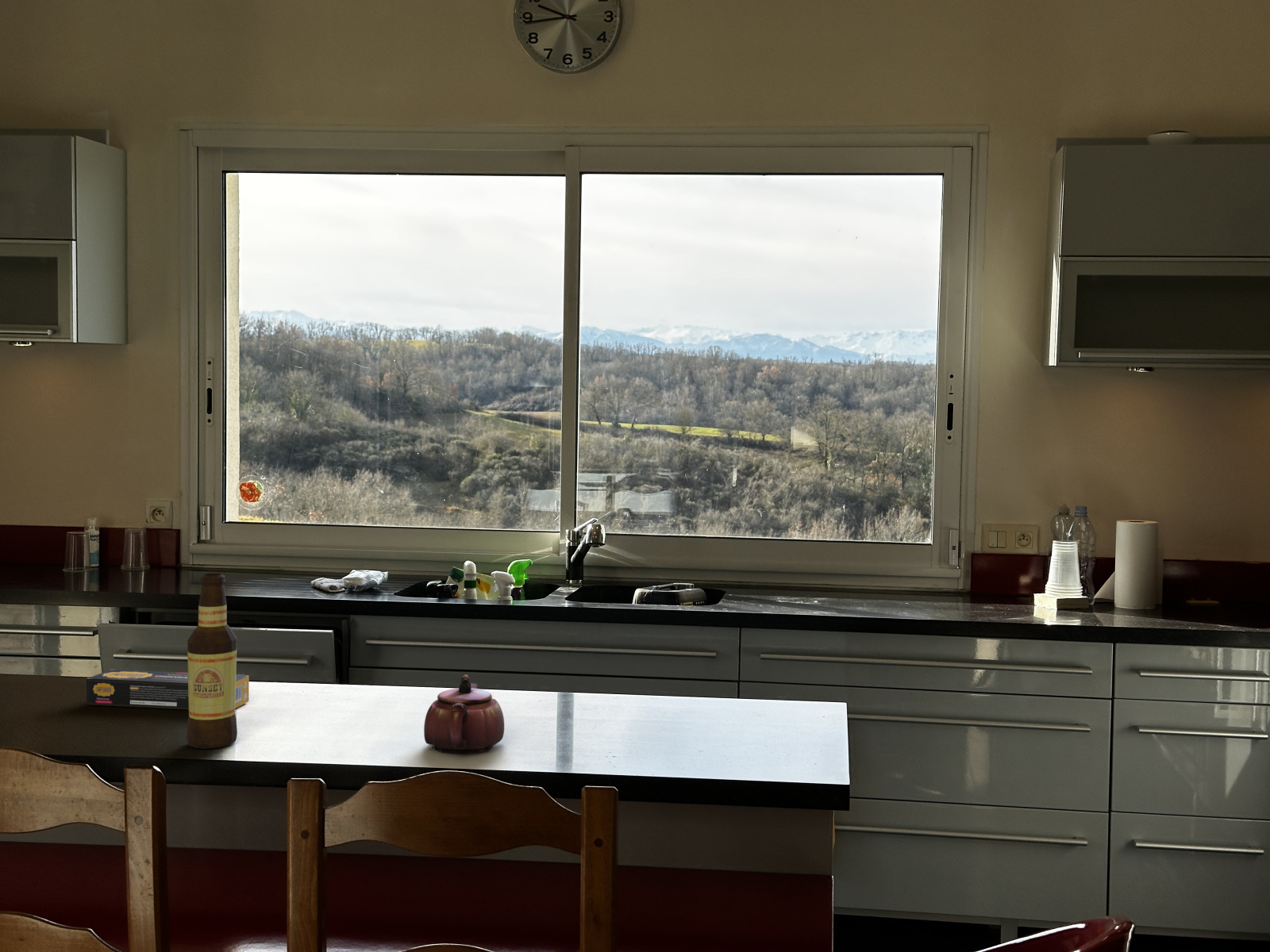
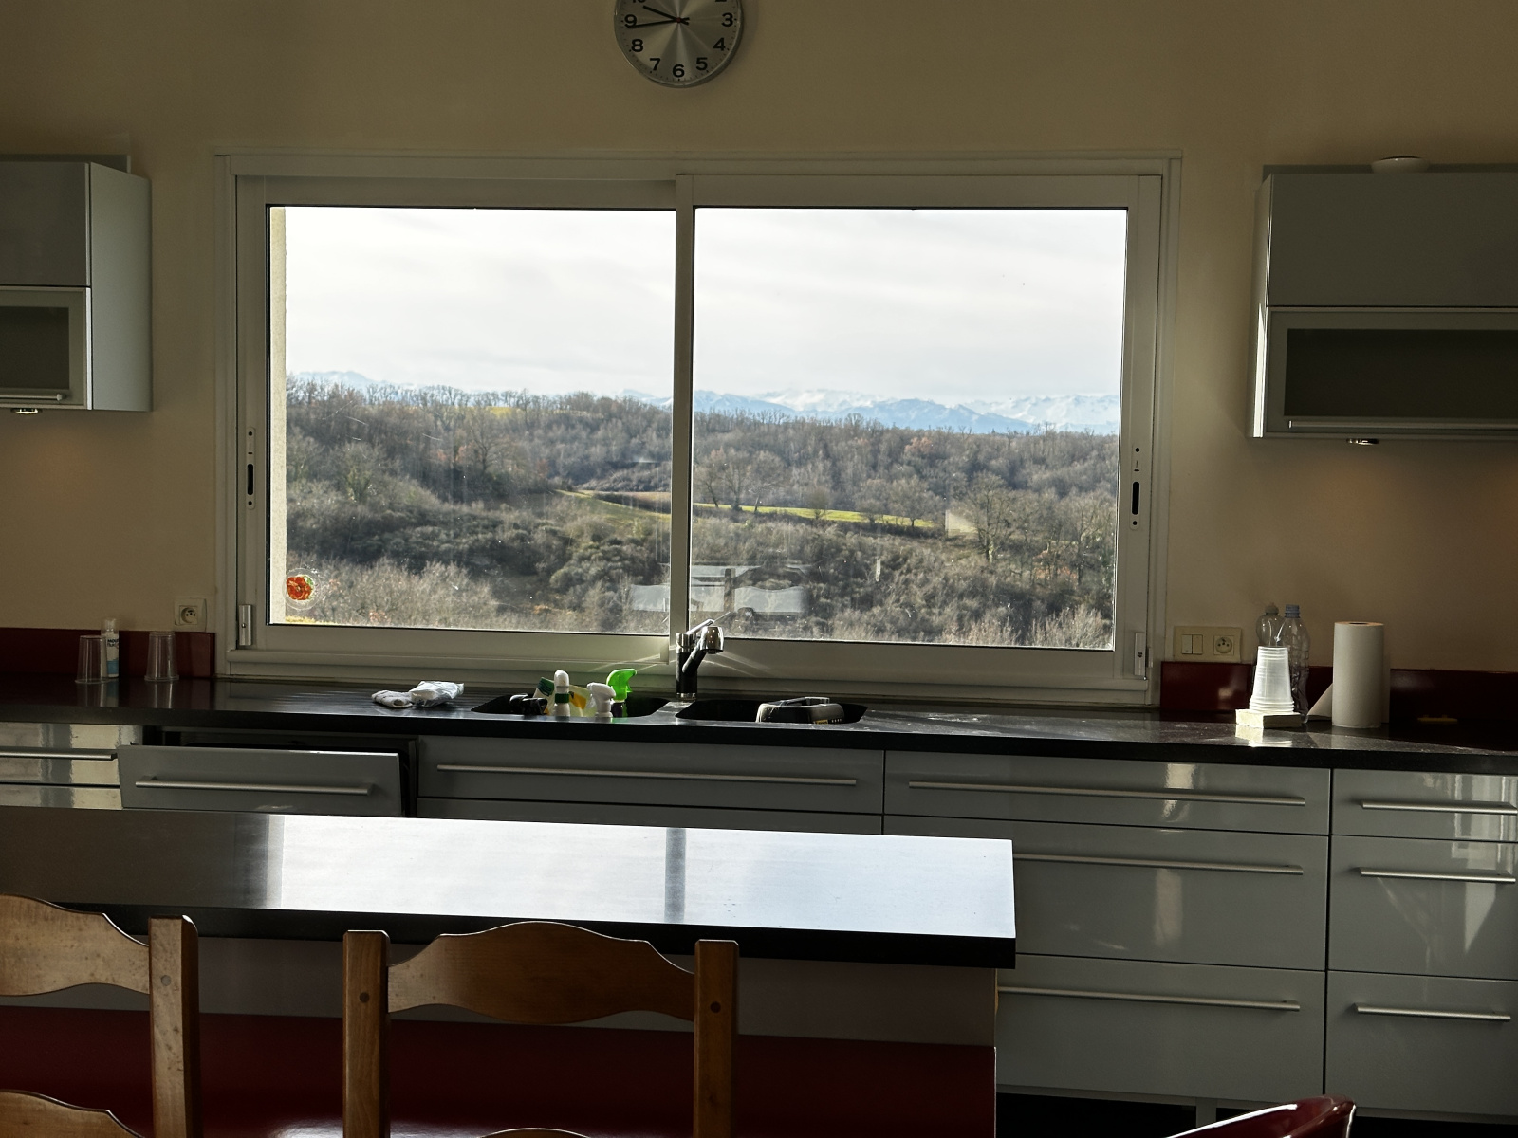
- bottle (212, 658)
- cookie box (168, 689)
- teapot (464, 711)
